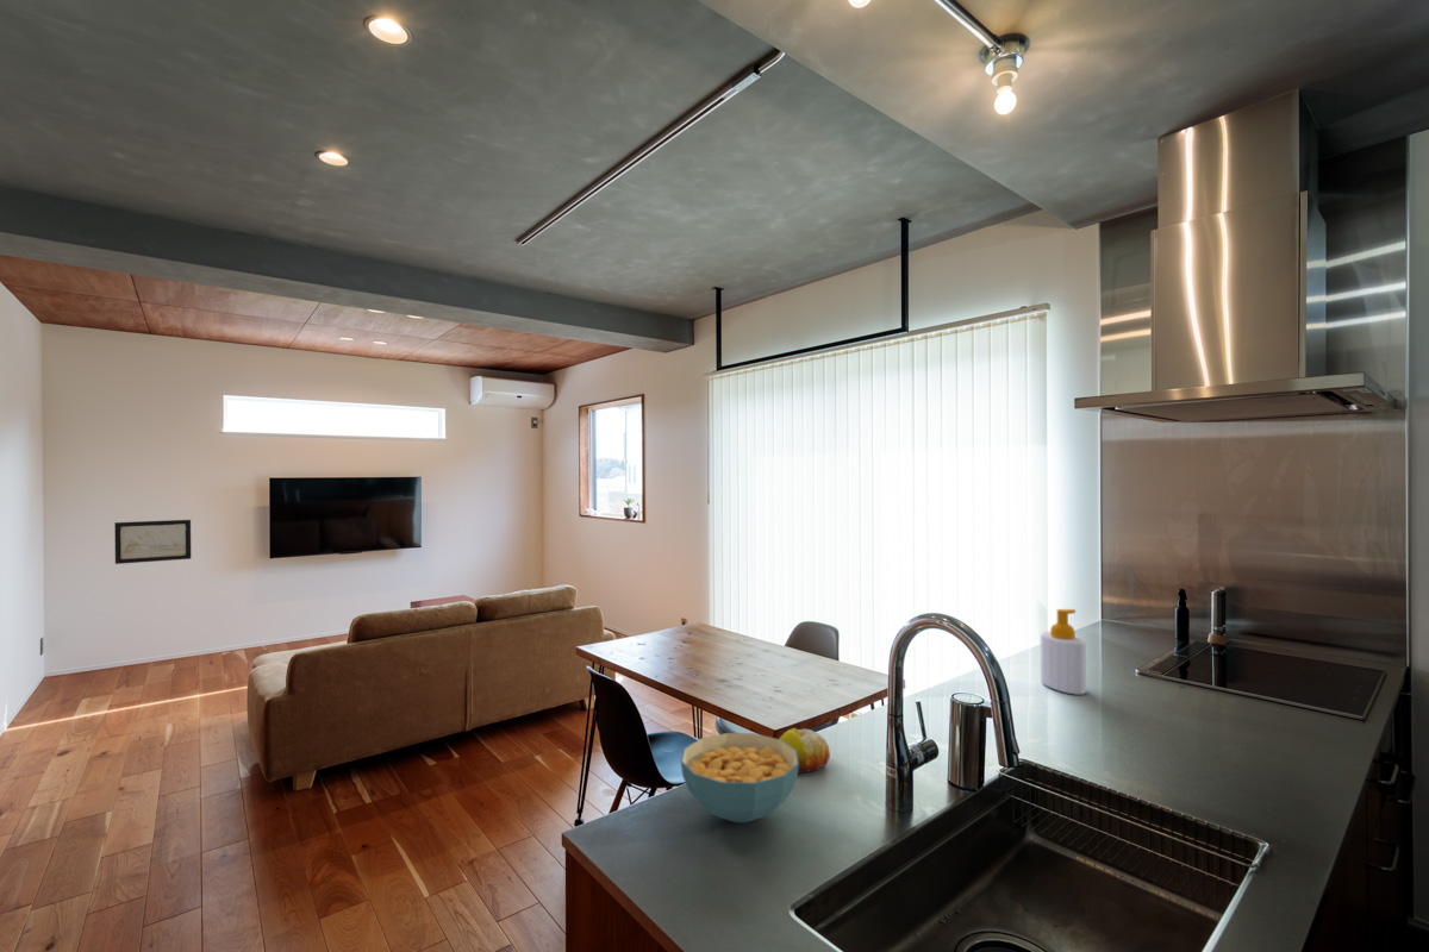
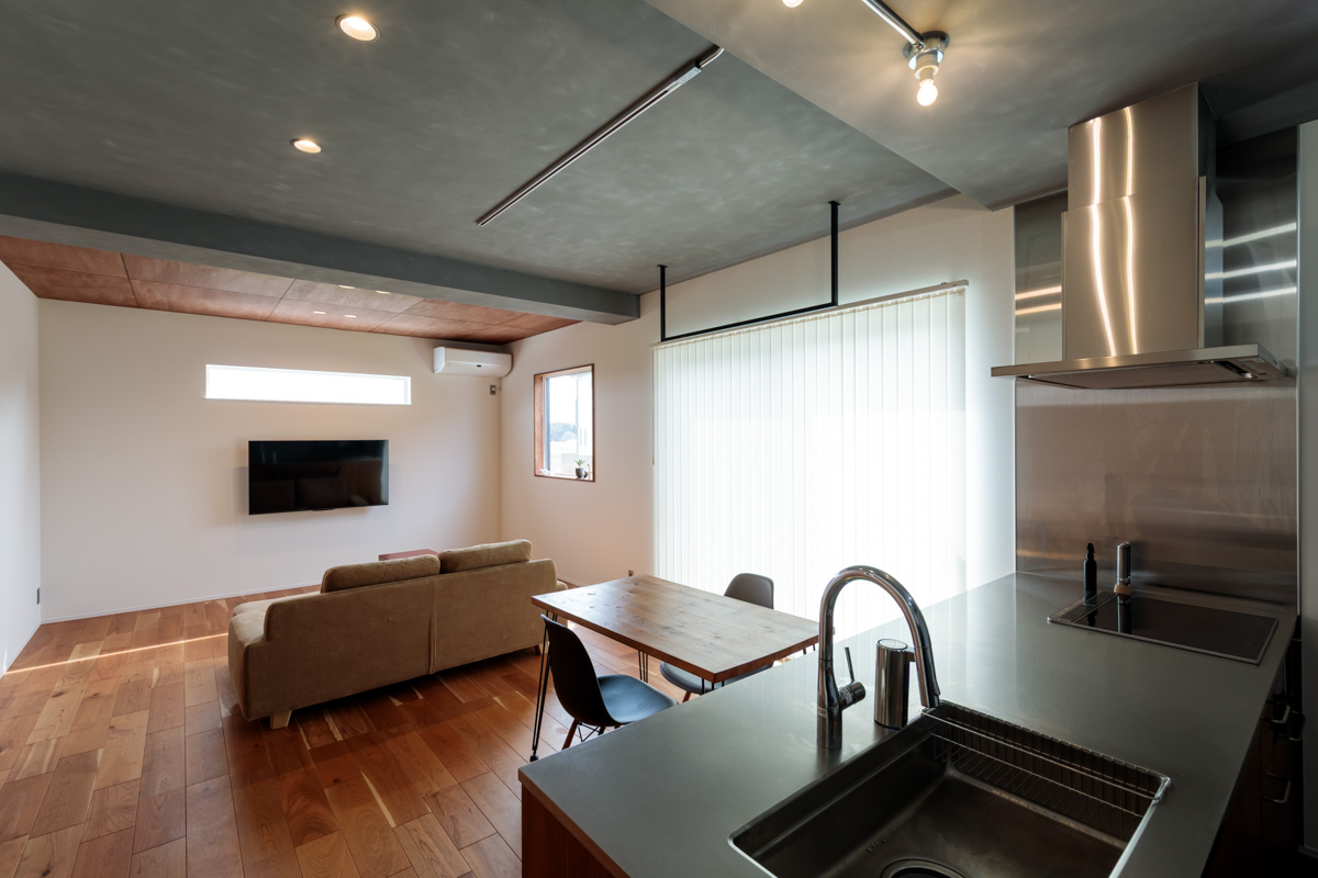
- fruit (803, 747)
- soap bottle (1062, 649)
- cereal bowl (740, 784)
- wall art (154, 540)
